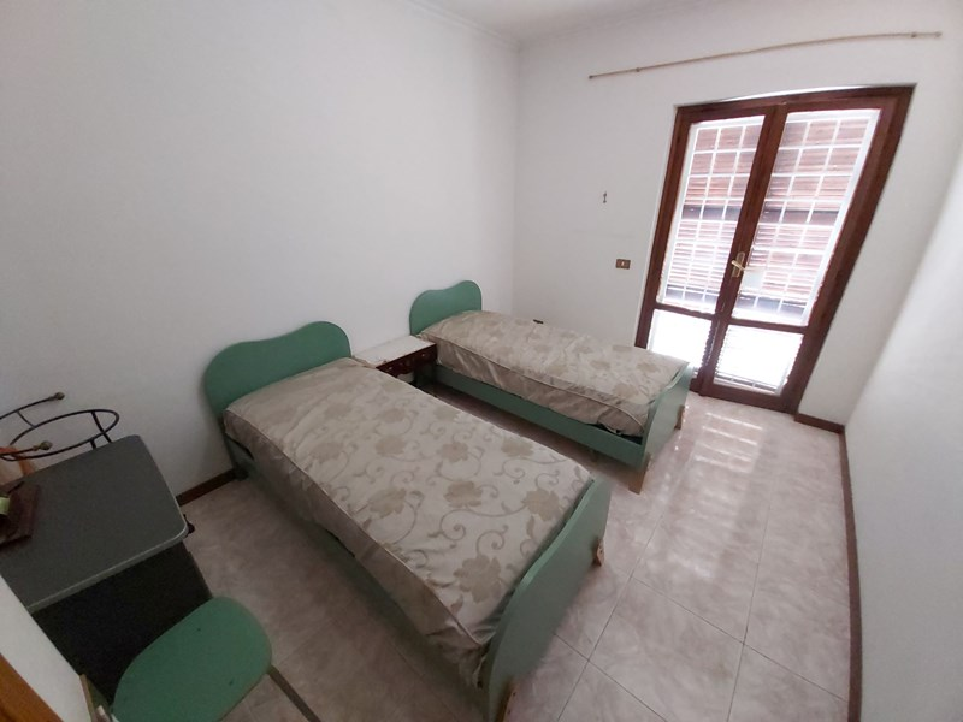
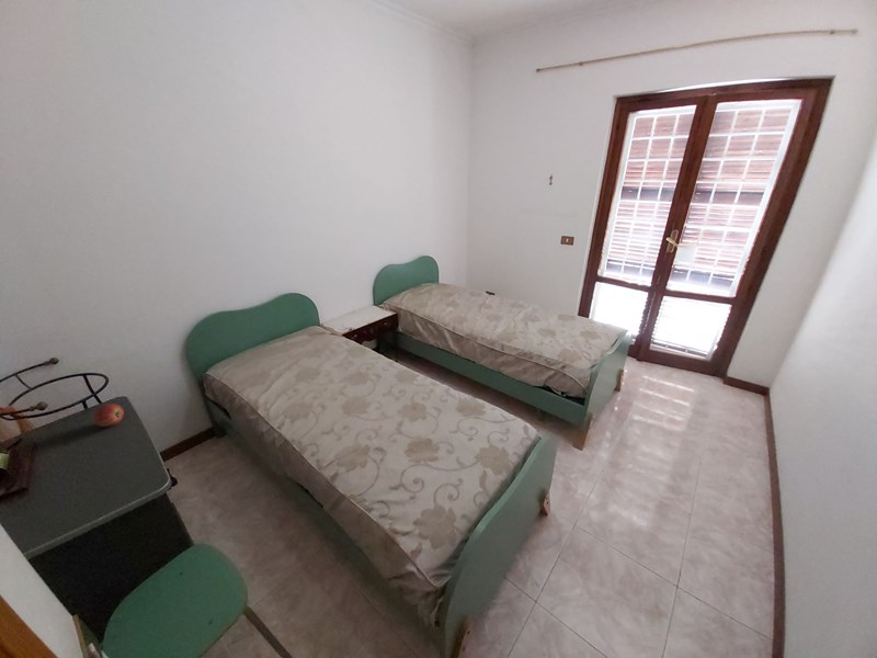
+ apple (109, 415)
